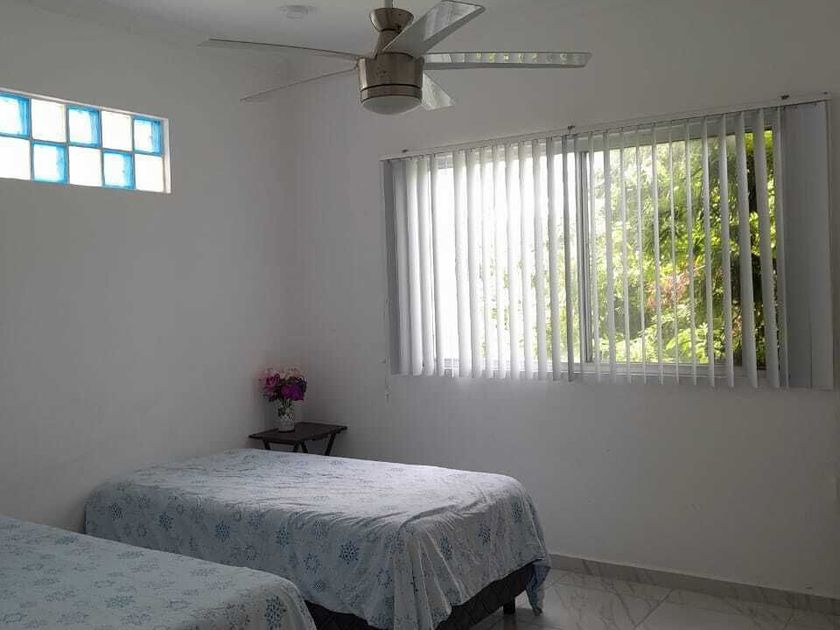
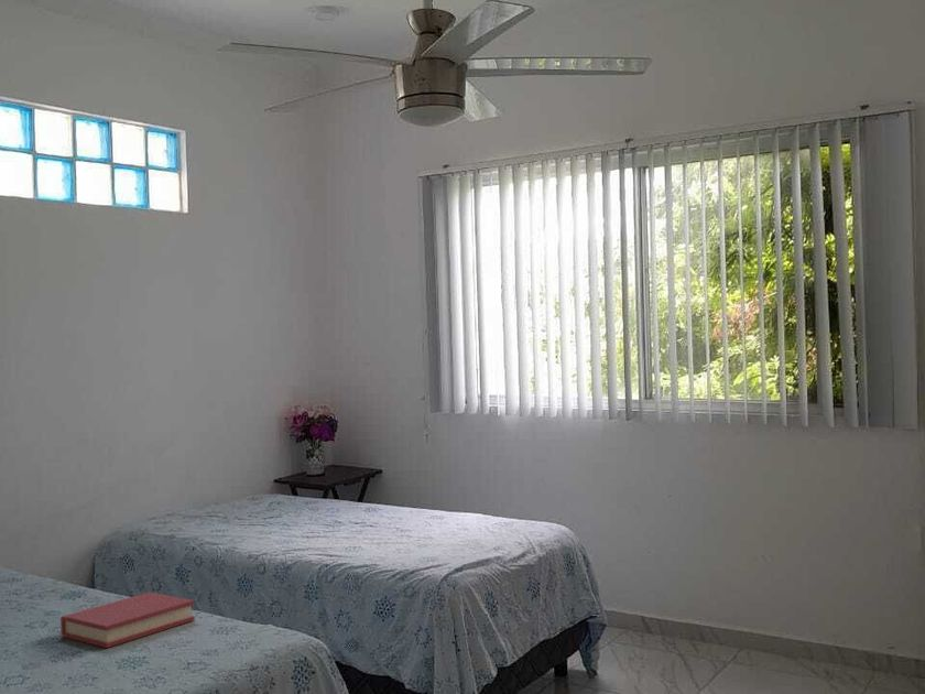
+ hardback book (129, 617)
